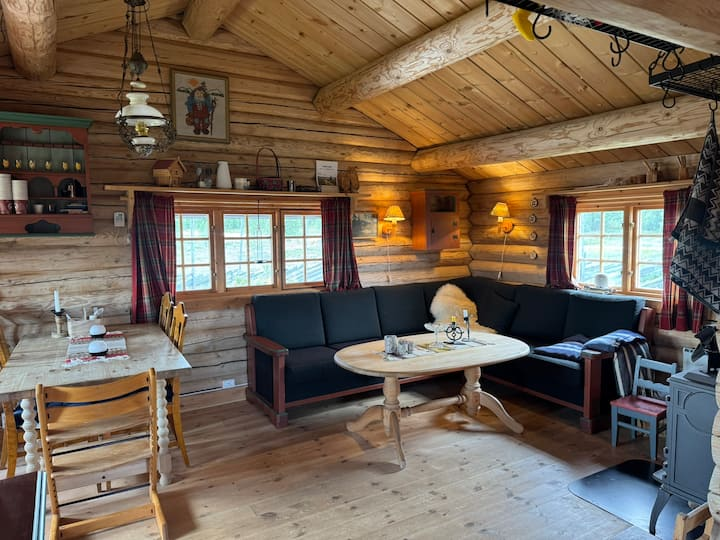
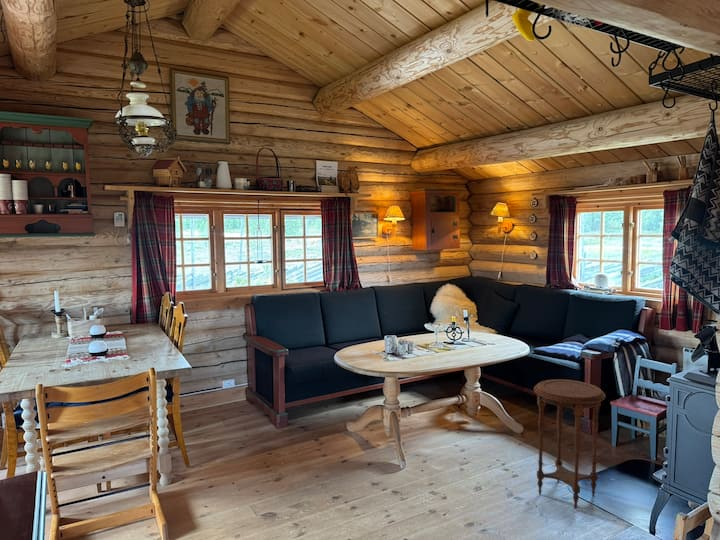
+ side table (560, 441)
